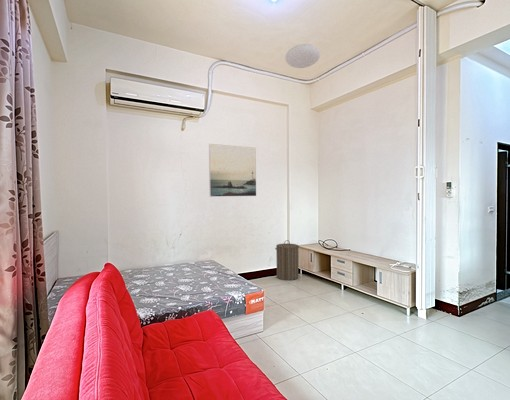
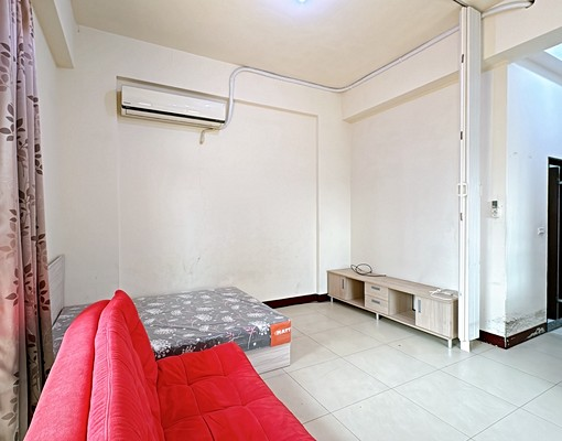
- ceiling light (302, 56)
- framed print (233, 171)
- laundry hamper (287, 258)
